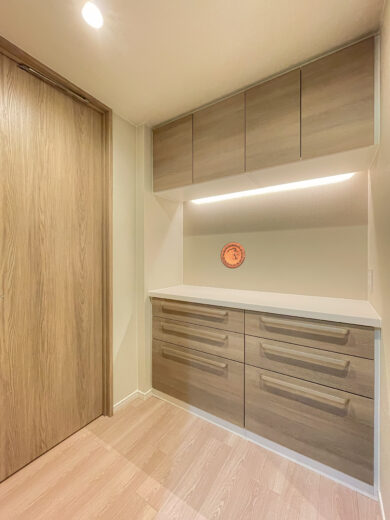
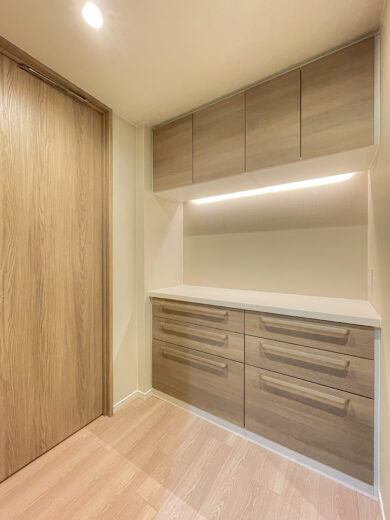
- decorative plate (232, 255)
